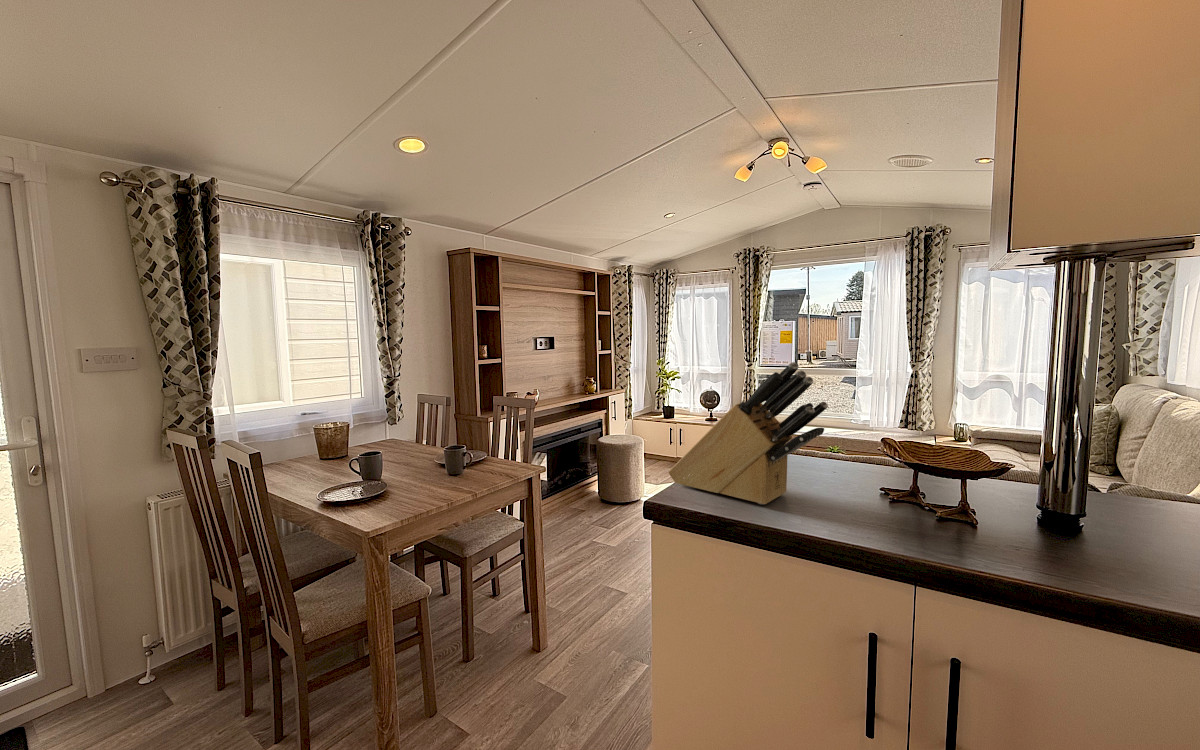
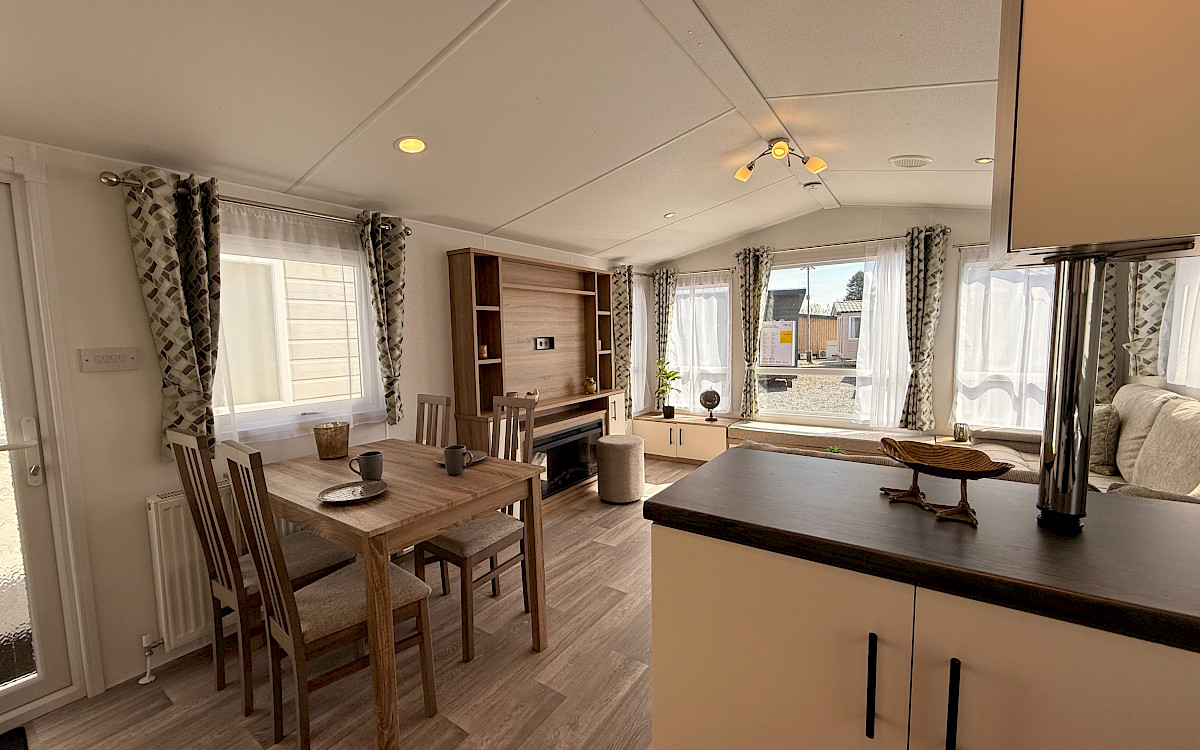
- knife block (742, 428)
